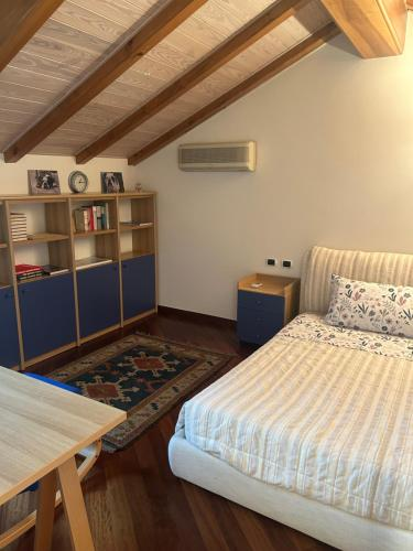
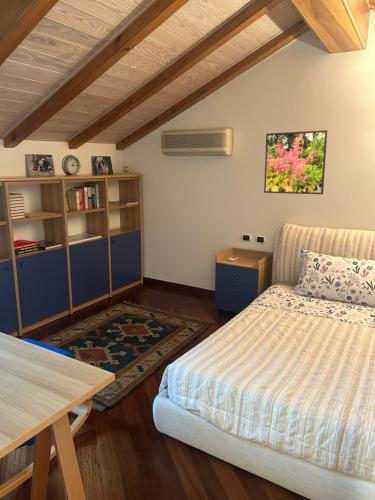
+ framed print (294, 163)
